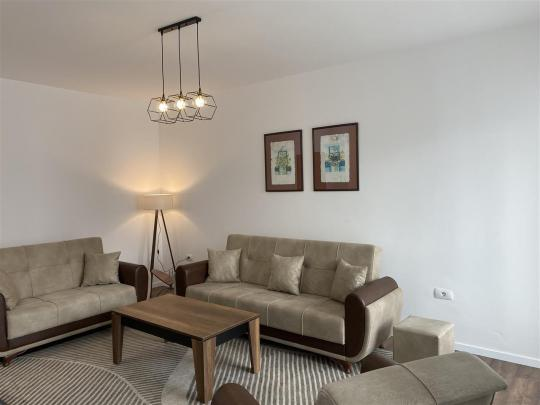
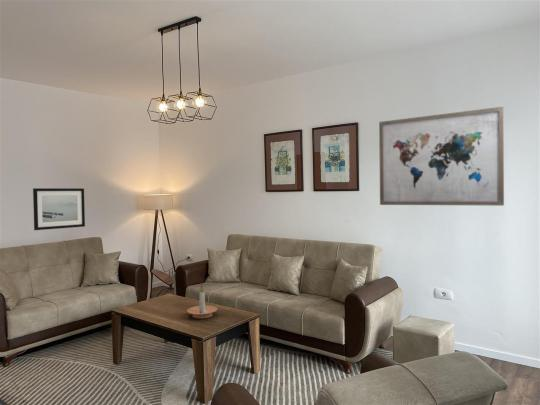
+ wall art (60, 208)
+ candle holder (202, 299)
+ wall art (436, 160)
